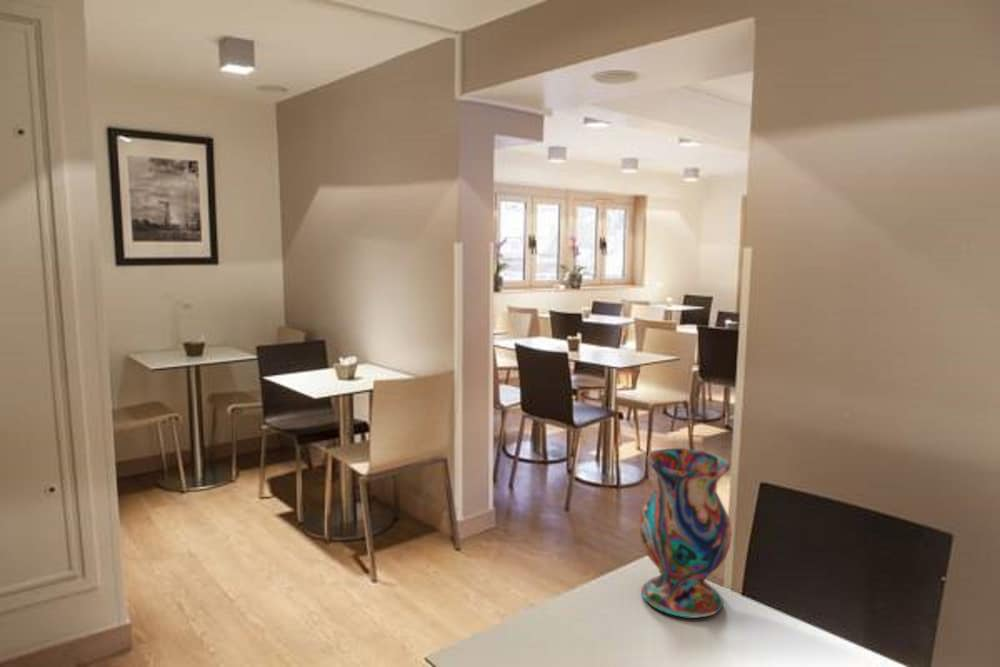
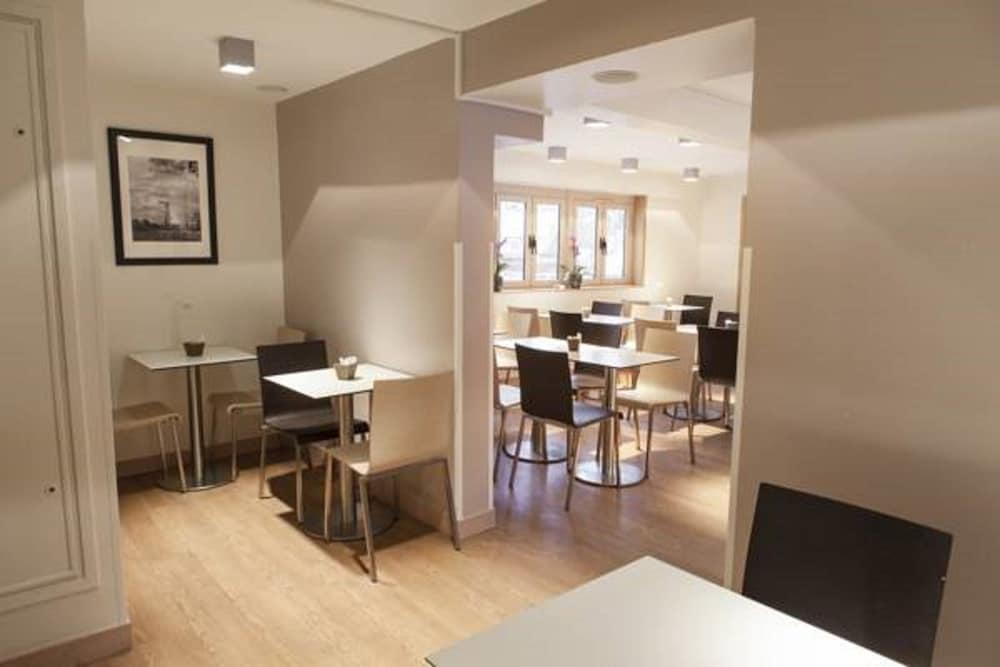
- vase (684, 529)
